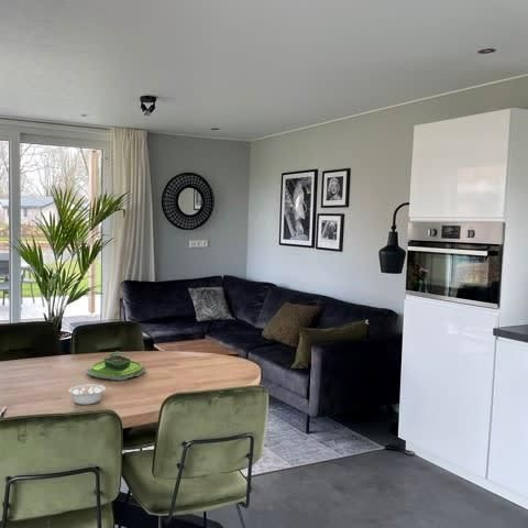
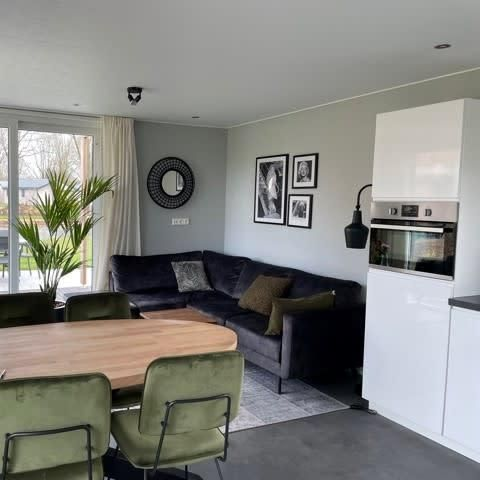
- plant pot (116, 363)
- legume (88, 393)
